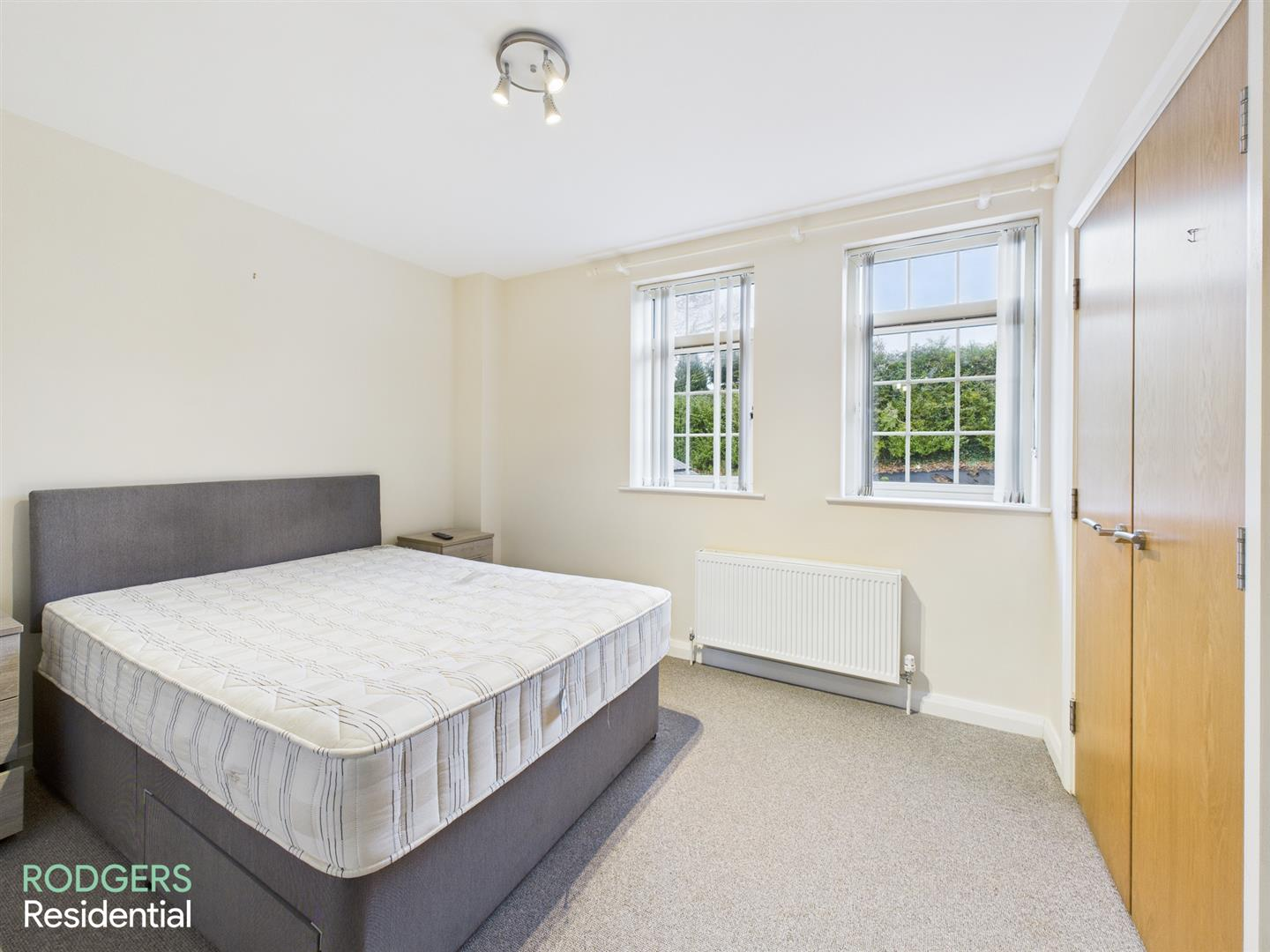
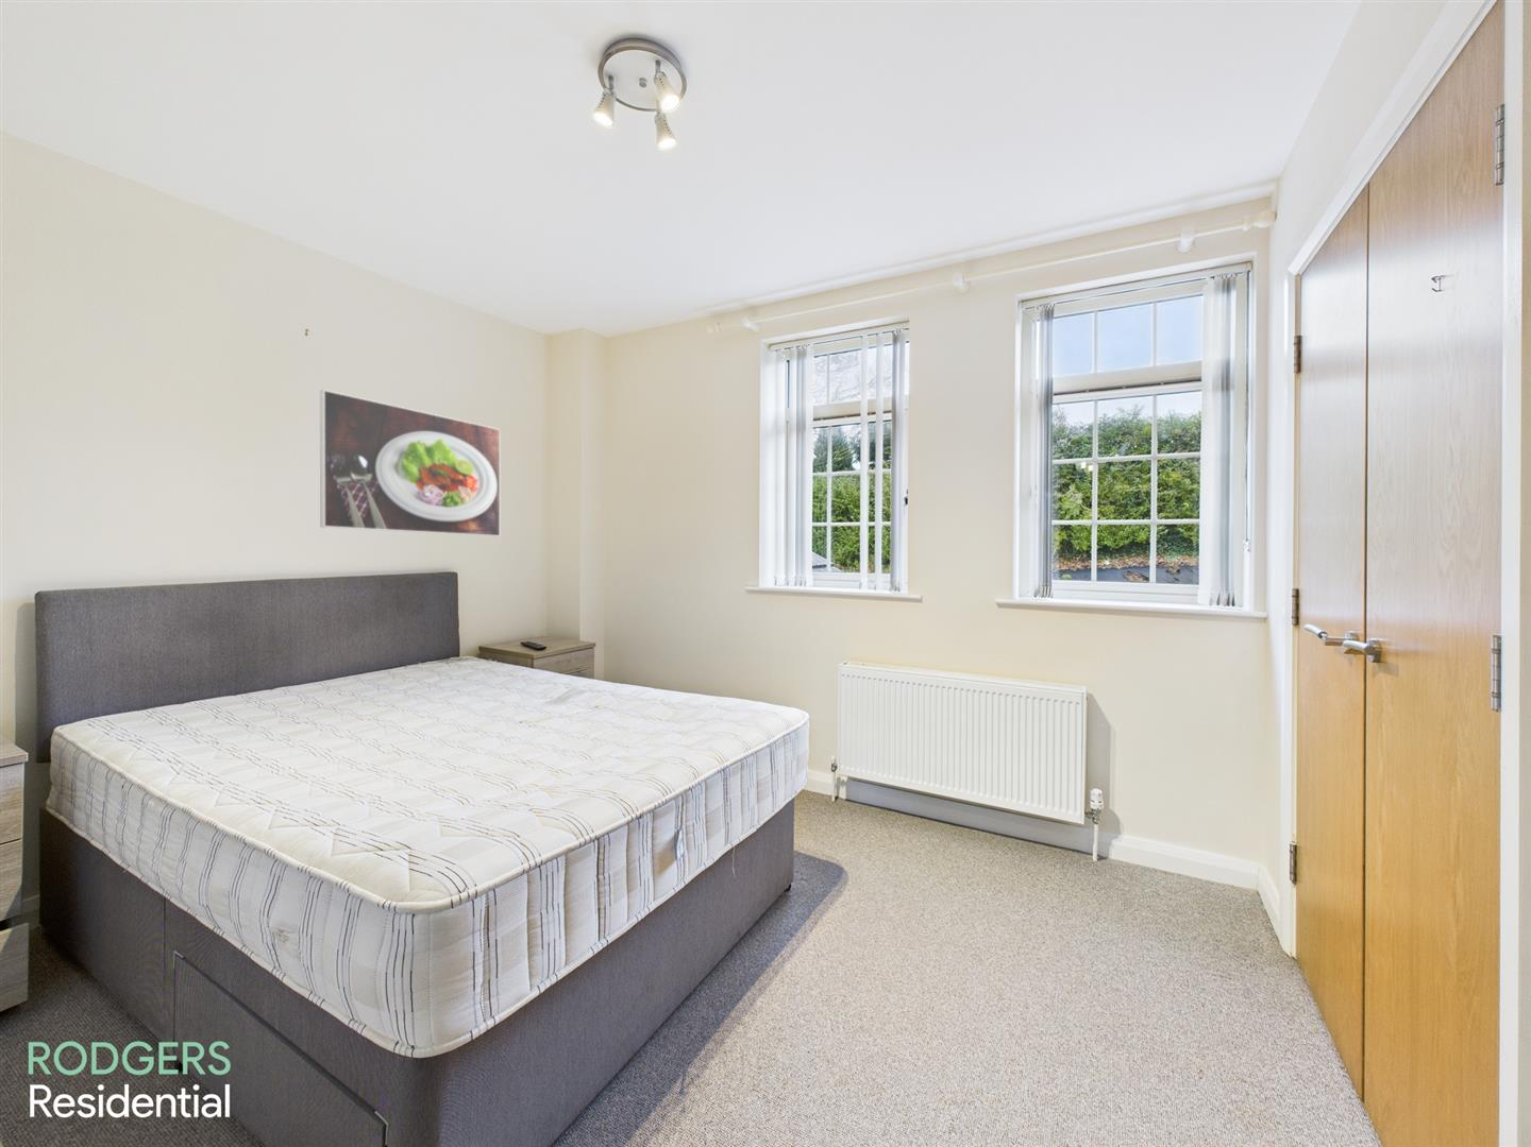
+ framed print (420, 471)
